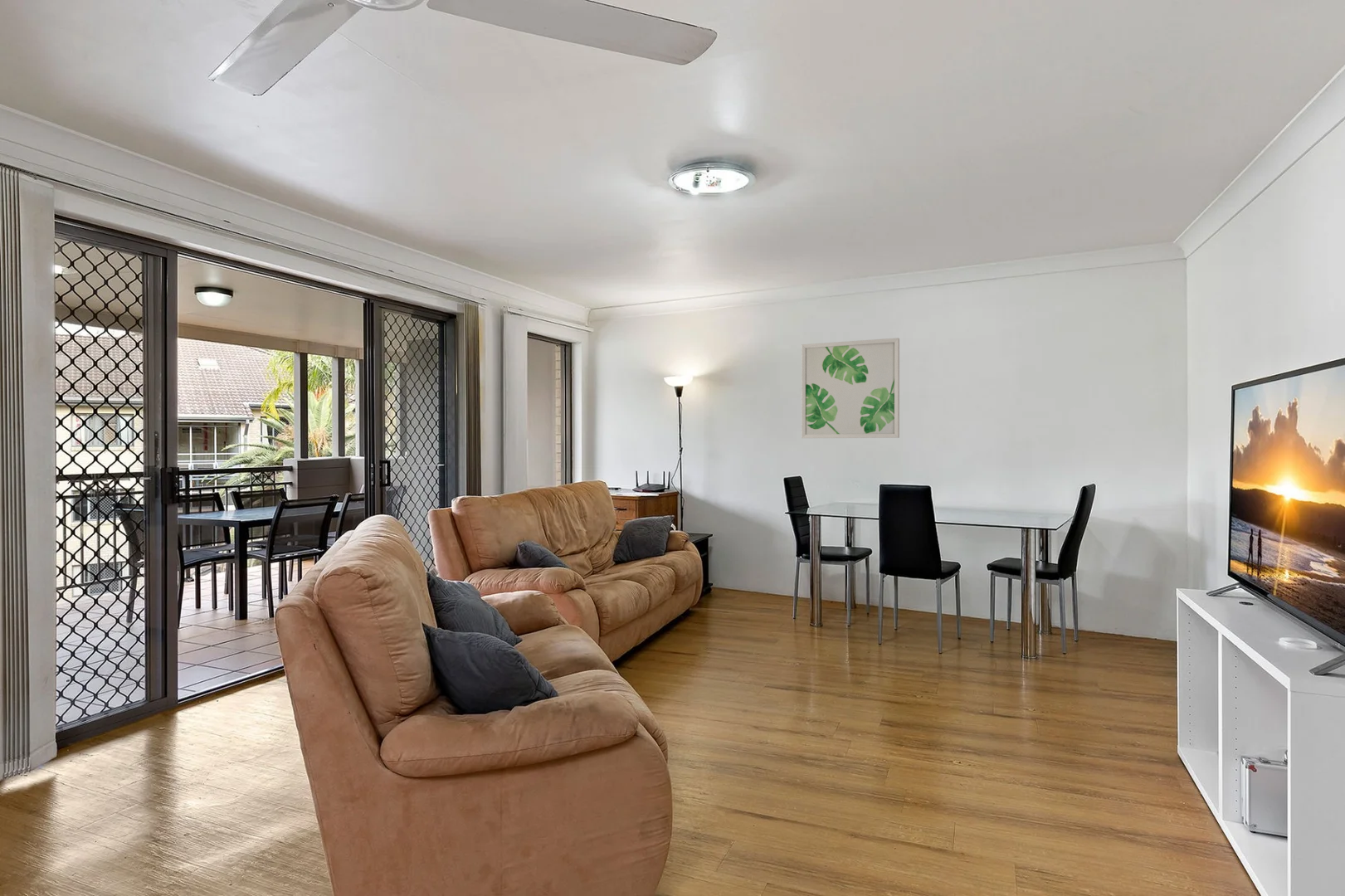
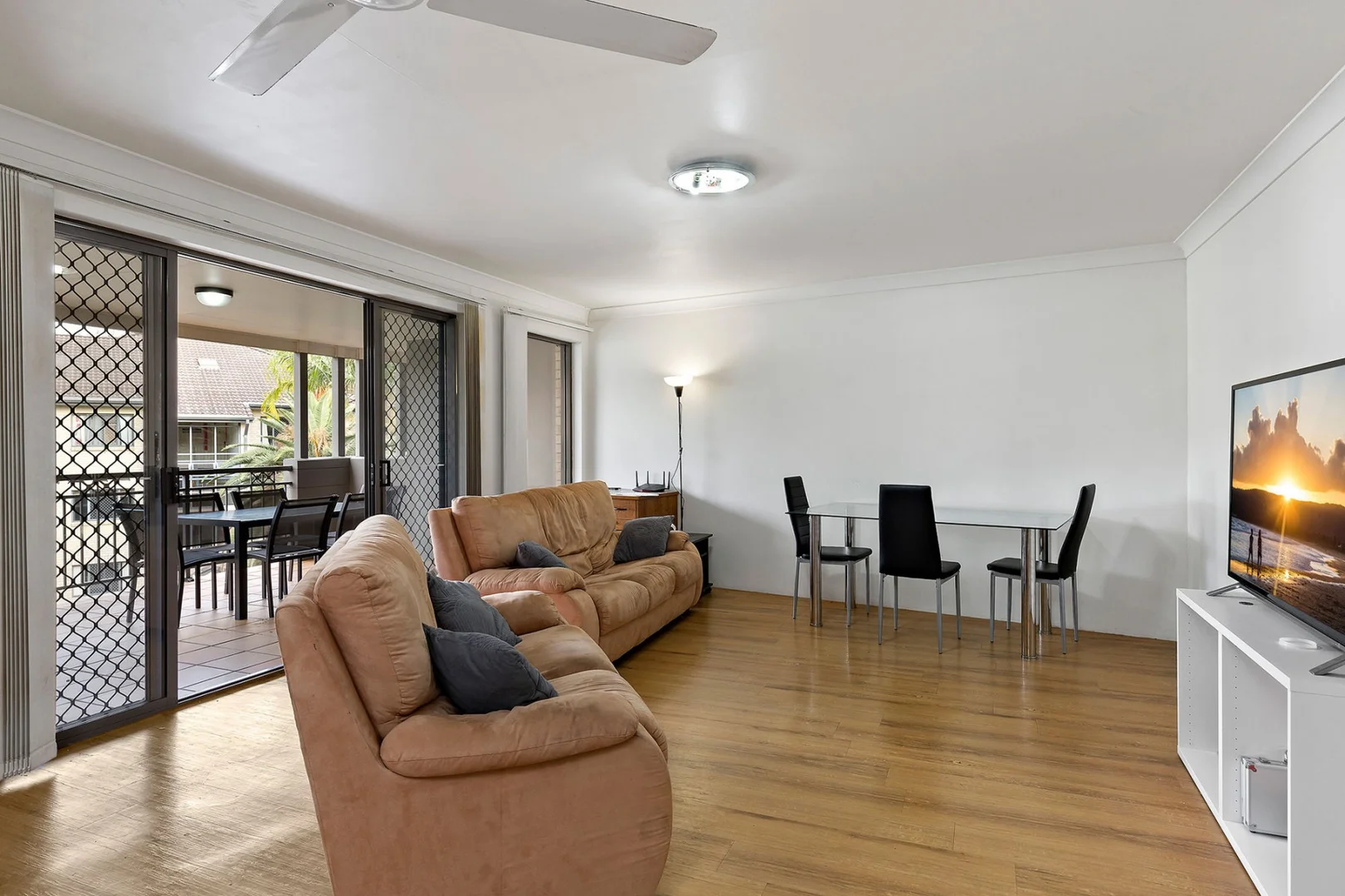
- wall art (849, 389)
